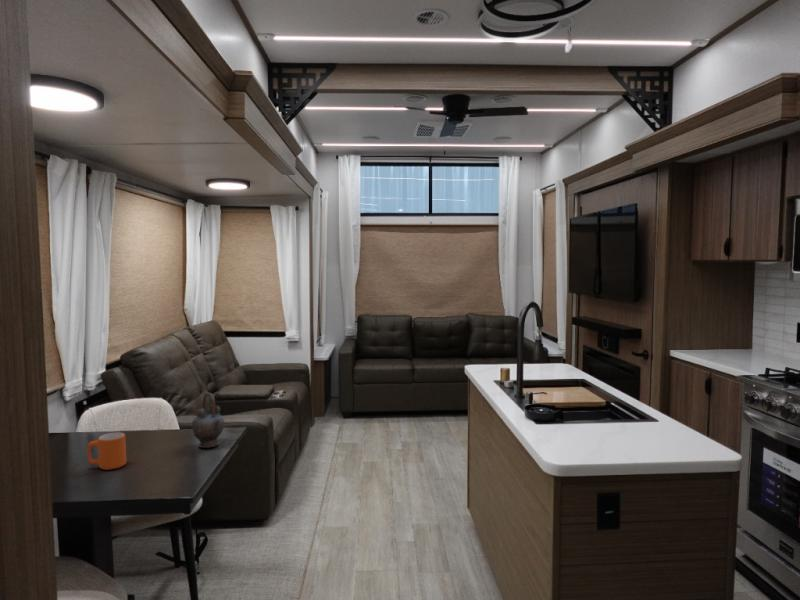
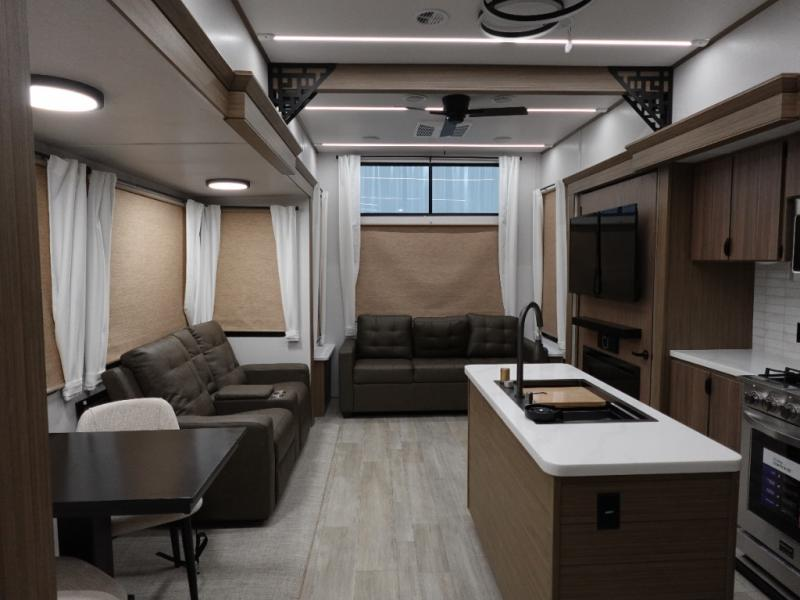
- mug (107, 452)
- teapot (209, 420)
